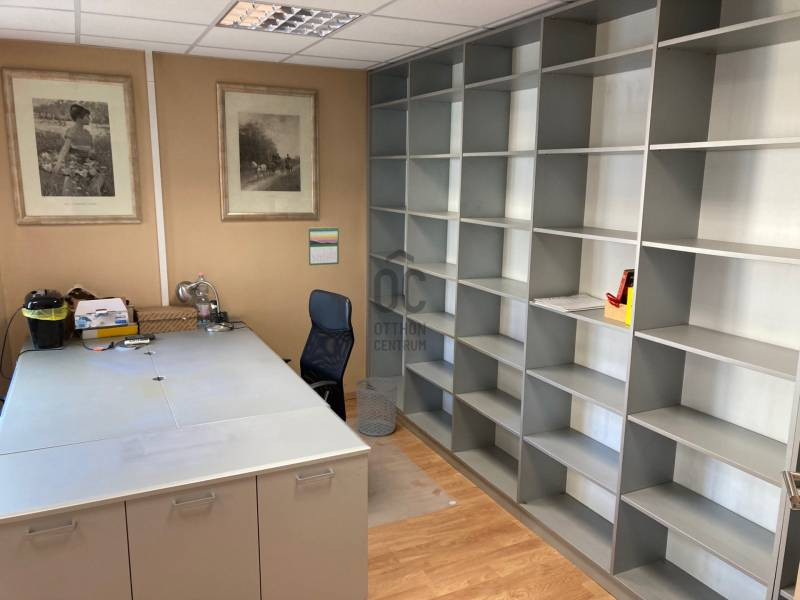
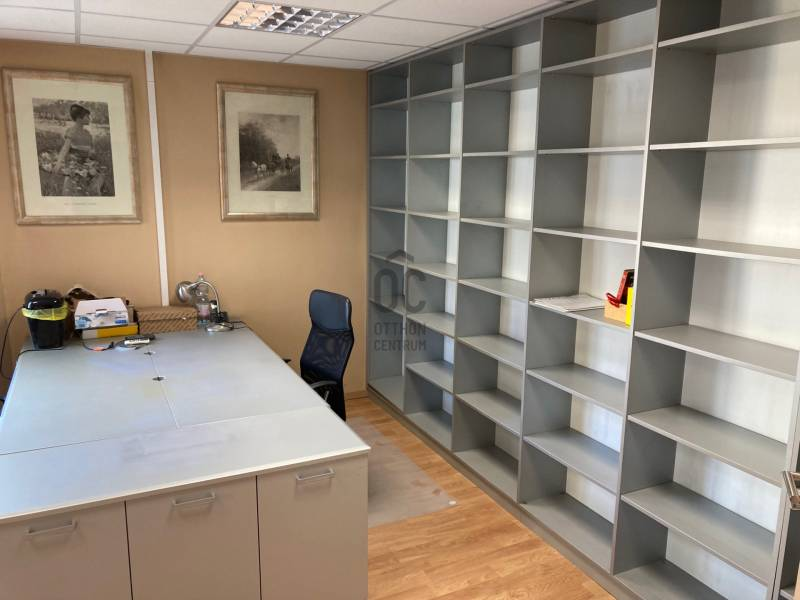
- calendar (323, 245)
- waste bin (376, 406)
